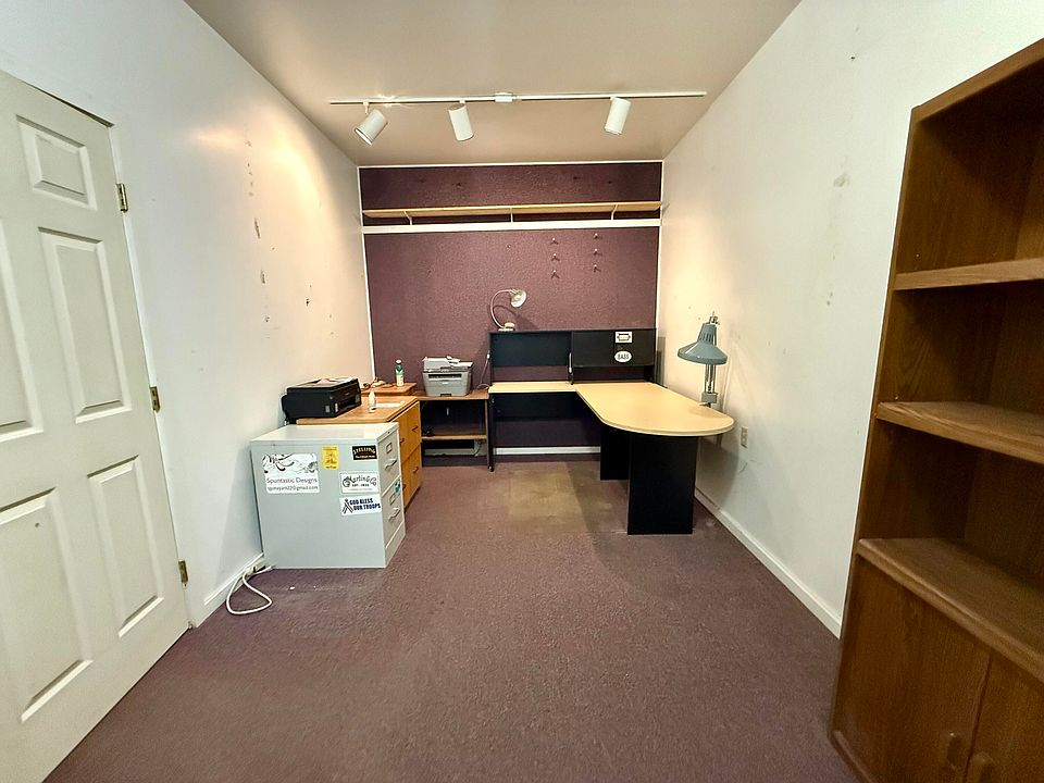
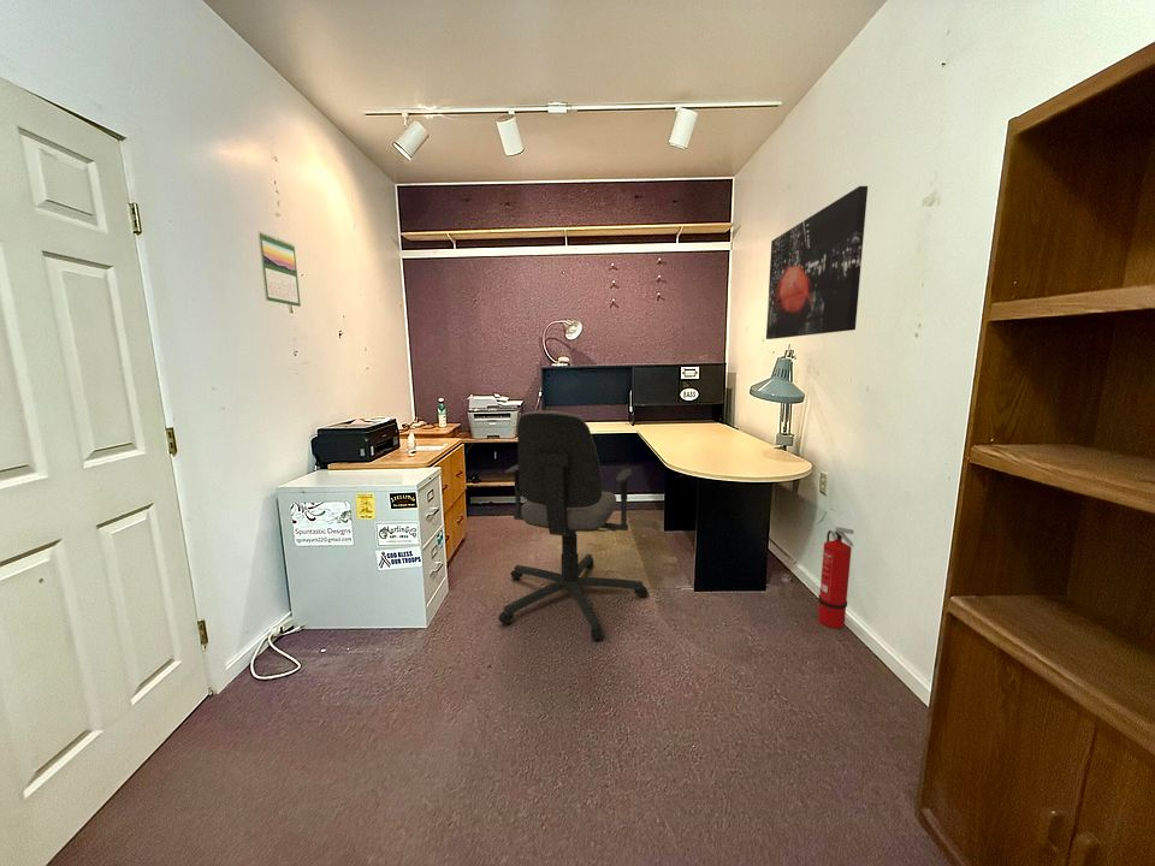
+ fire extinguisher (836, 574)
+ calendar (280, 271)
+ wall art (806, 278)
+ office chair (570, 502)
